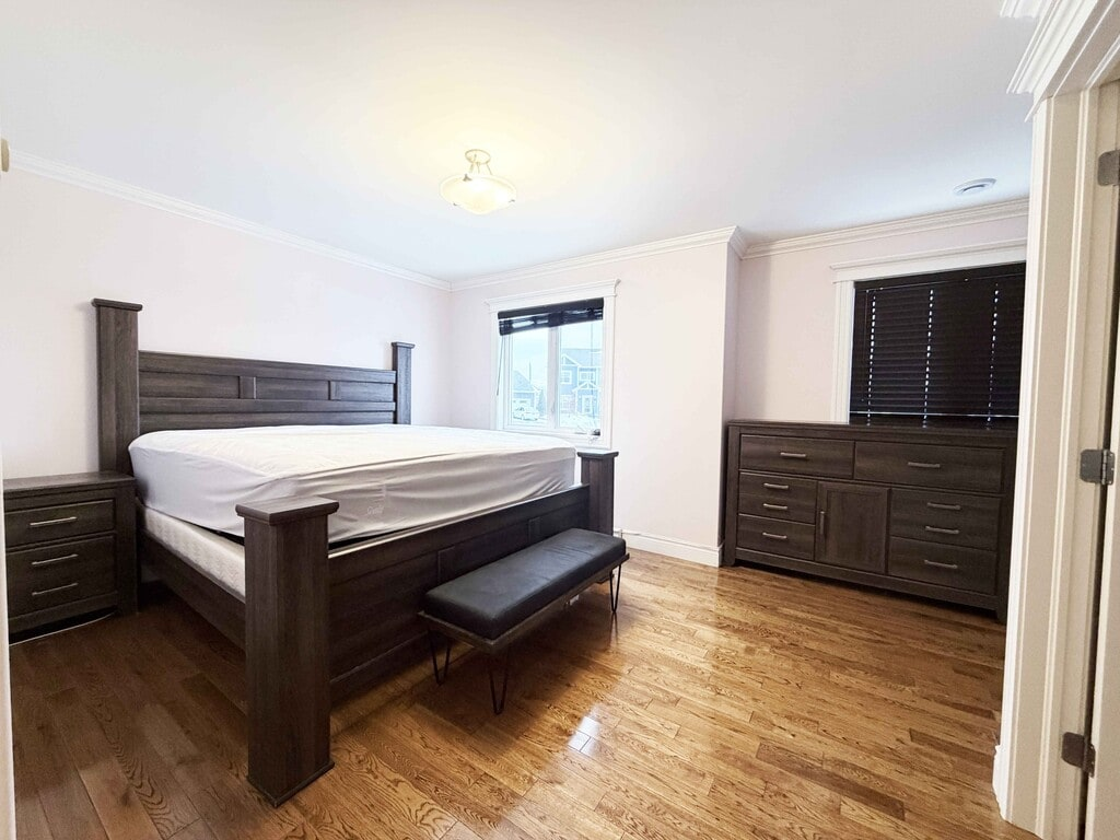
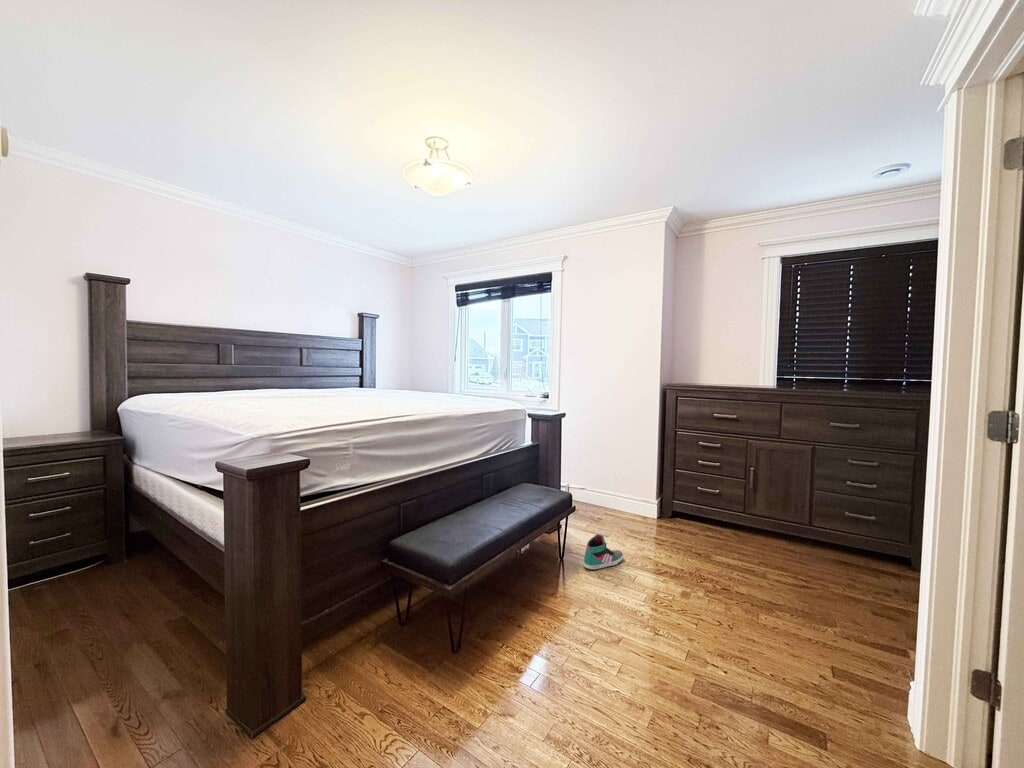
+ sneaker (603, 548)
